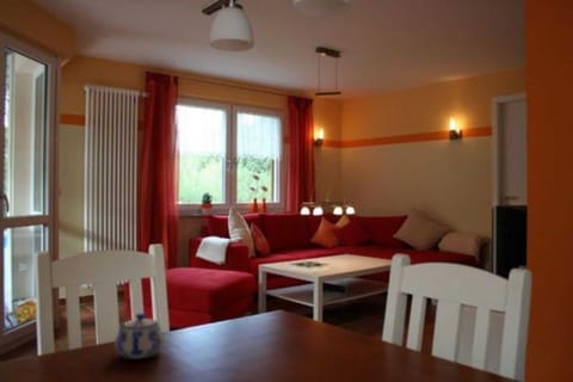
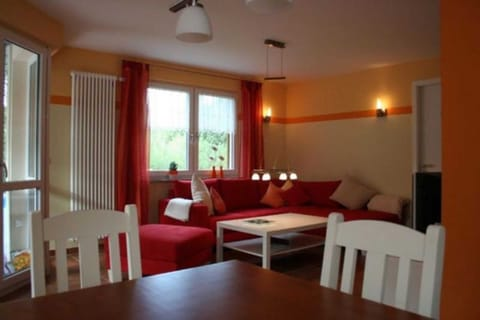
- teapot (140, 332)
